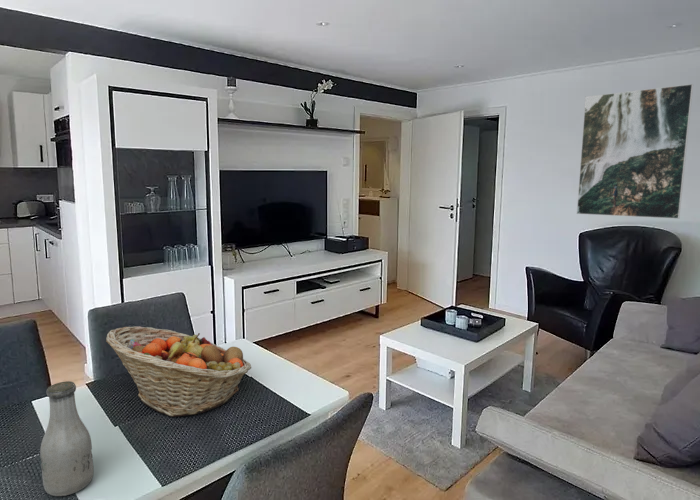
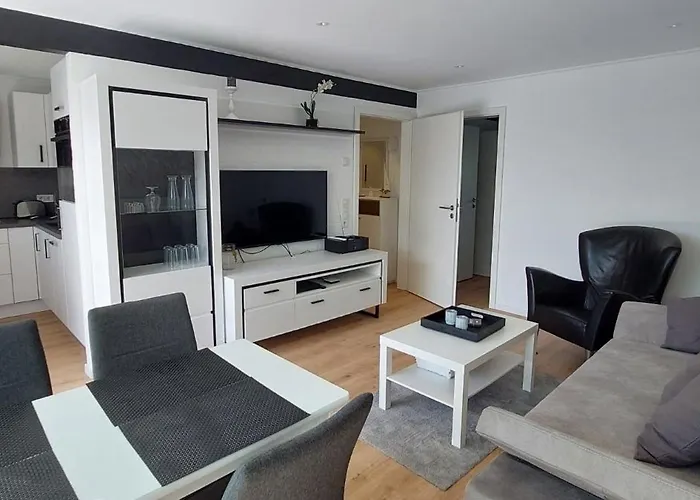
- fruit basket (180, 361)
- bottle (65, 436)
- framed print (630, 154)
